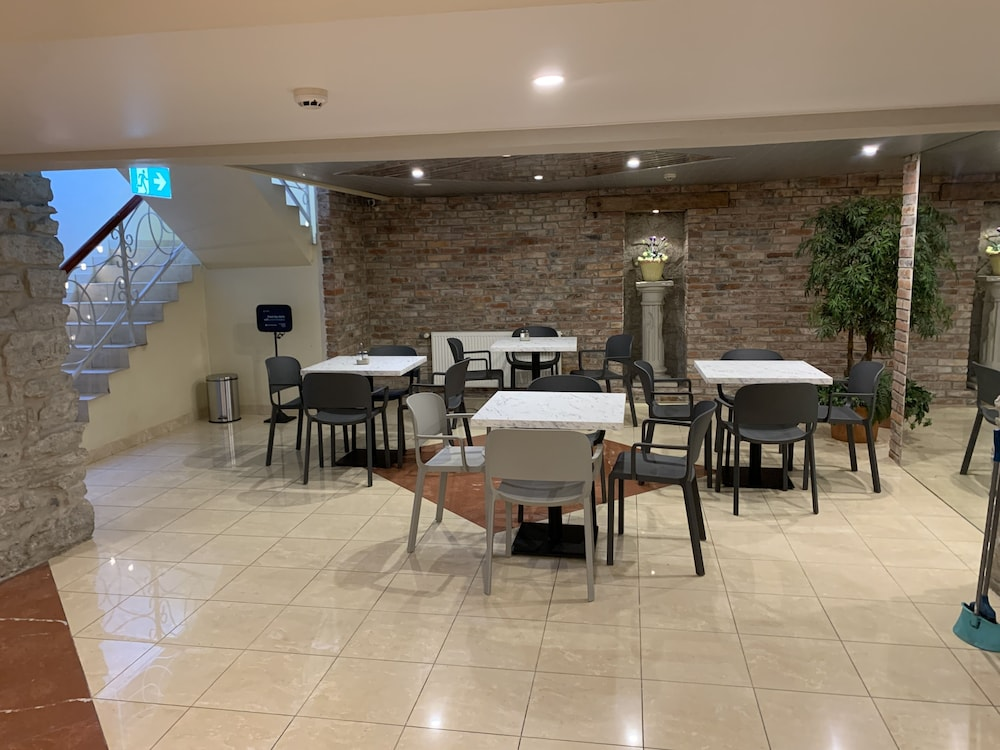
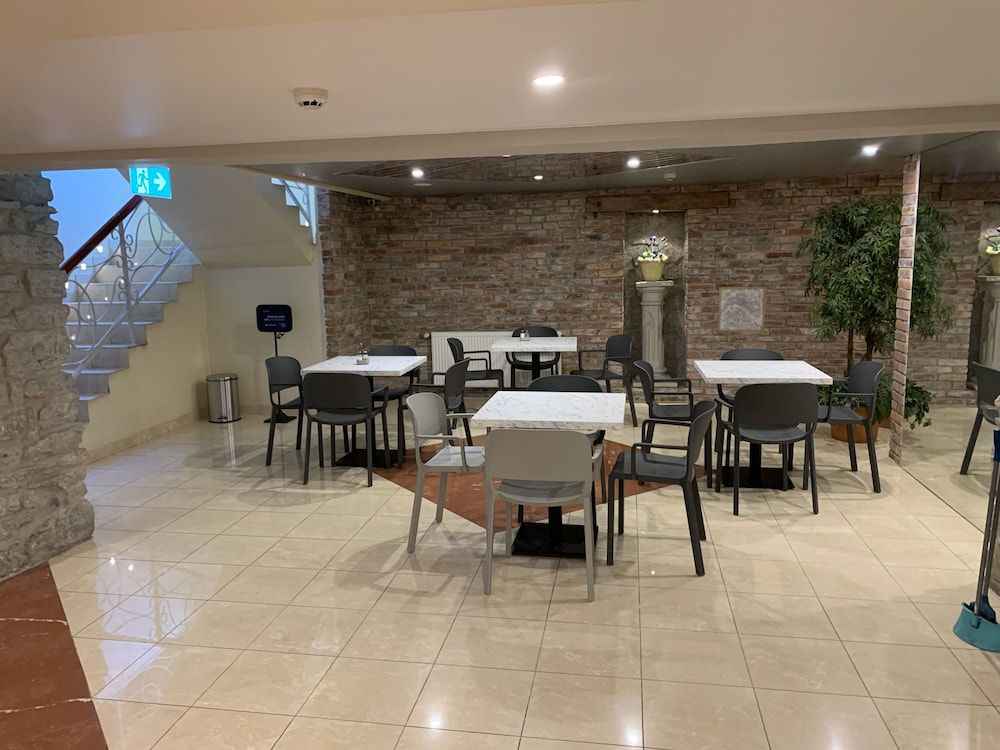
+ wall art (741, 309)
